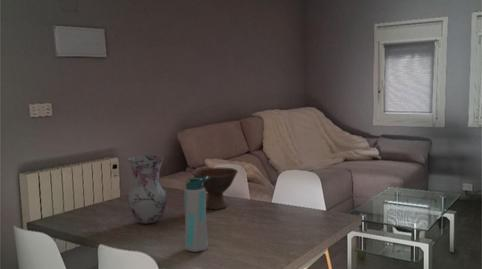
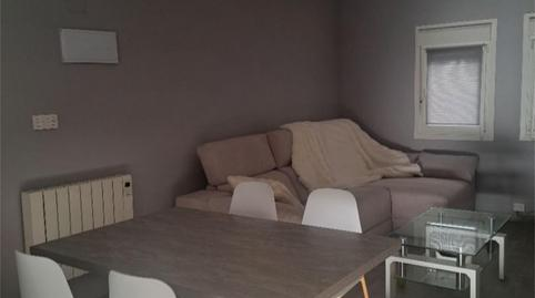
- bowl (215, 187)
- vase (147, 190)
- water bottle (197, 213)
